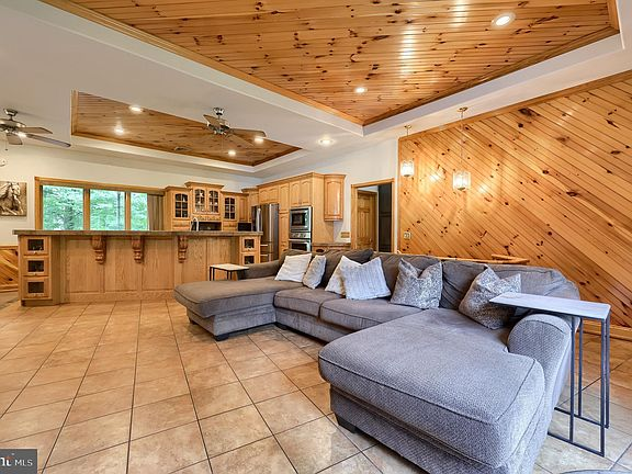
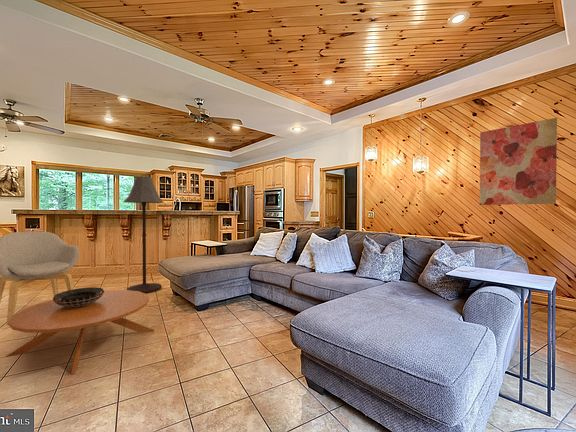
+ floor lamp (144, 233)
+ decorative bowl (79, 298)
+ armchair (36, 271)
+ wall art (515, 165)
+ coffee table (87, 323)
